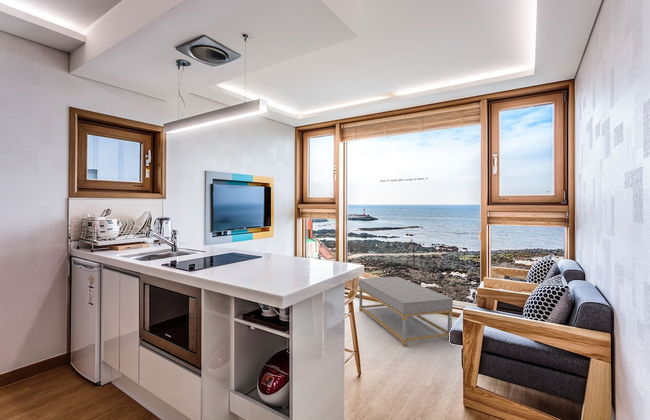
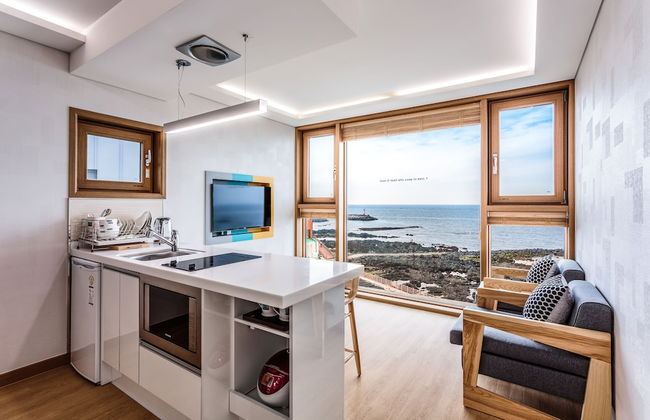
- coffee table (400, 305)
